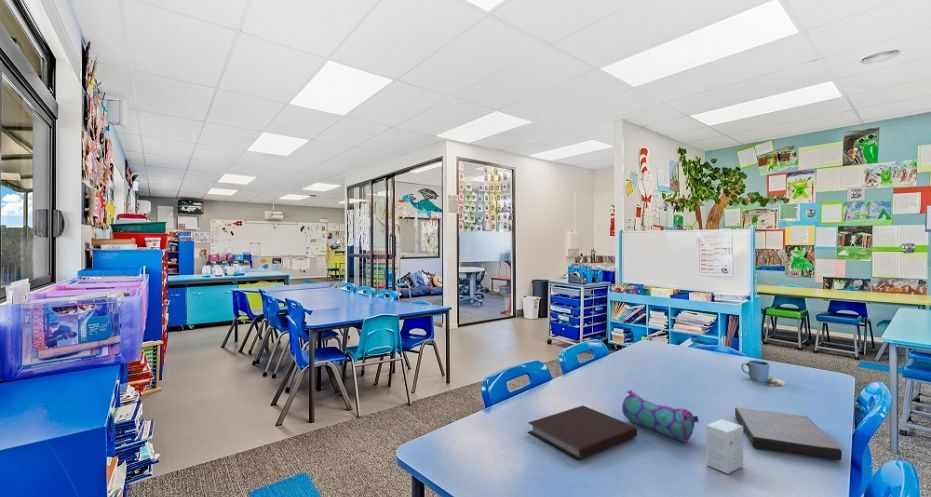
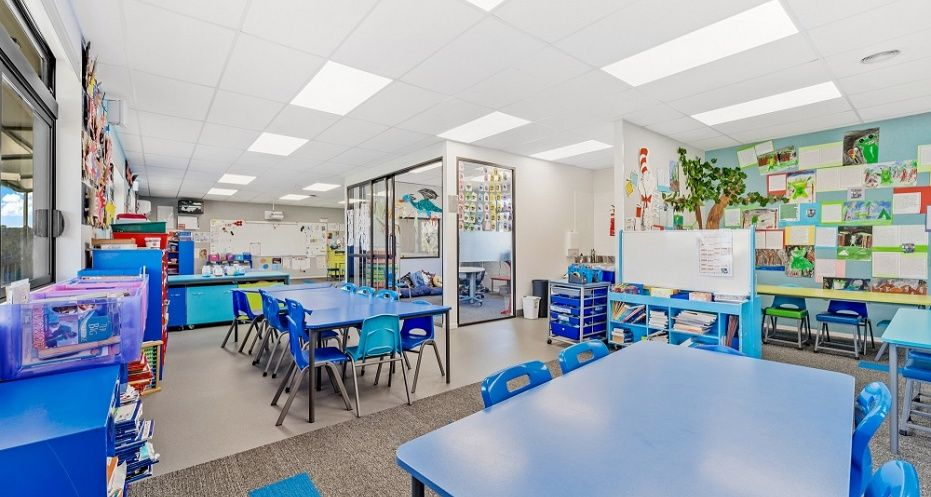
- pencil case (657, 414)
- small box (724, 445)
- book (782, 431)
- cup (758, 370)
- notebook (581, 429)
